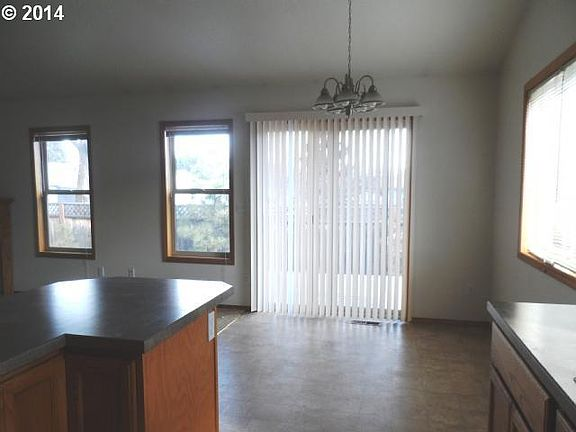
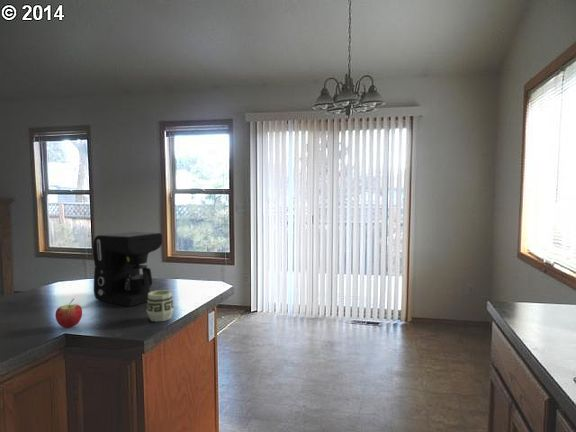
+ coffee maker (129, 266)
+ cup (160, 305)
+ apple (68, 312)
